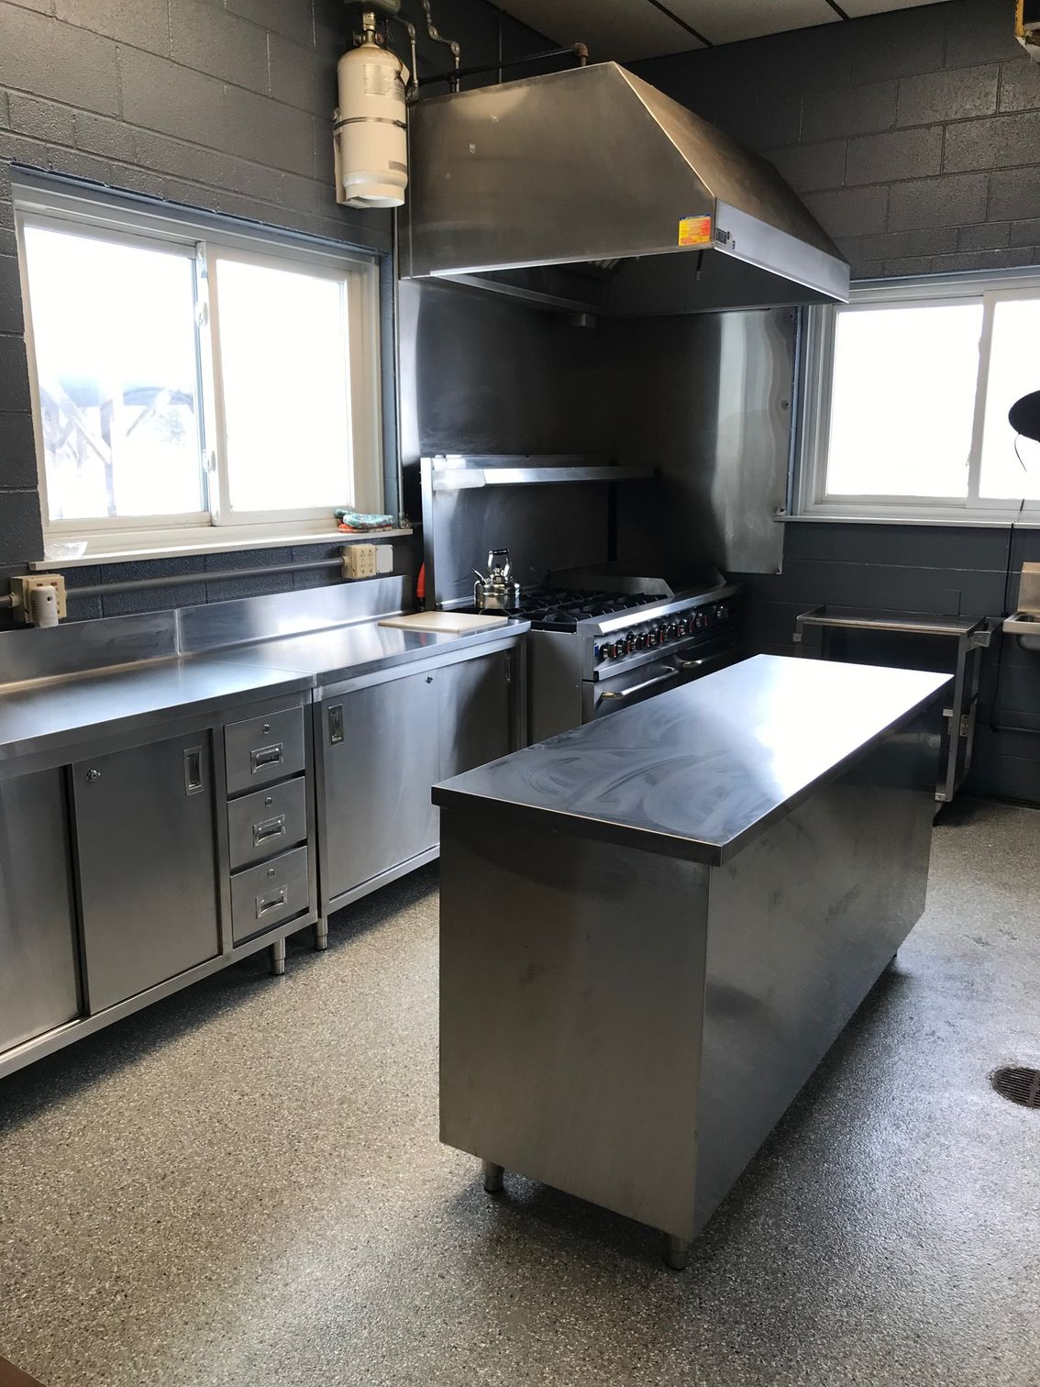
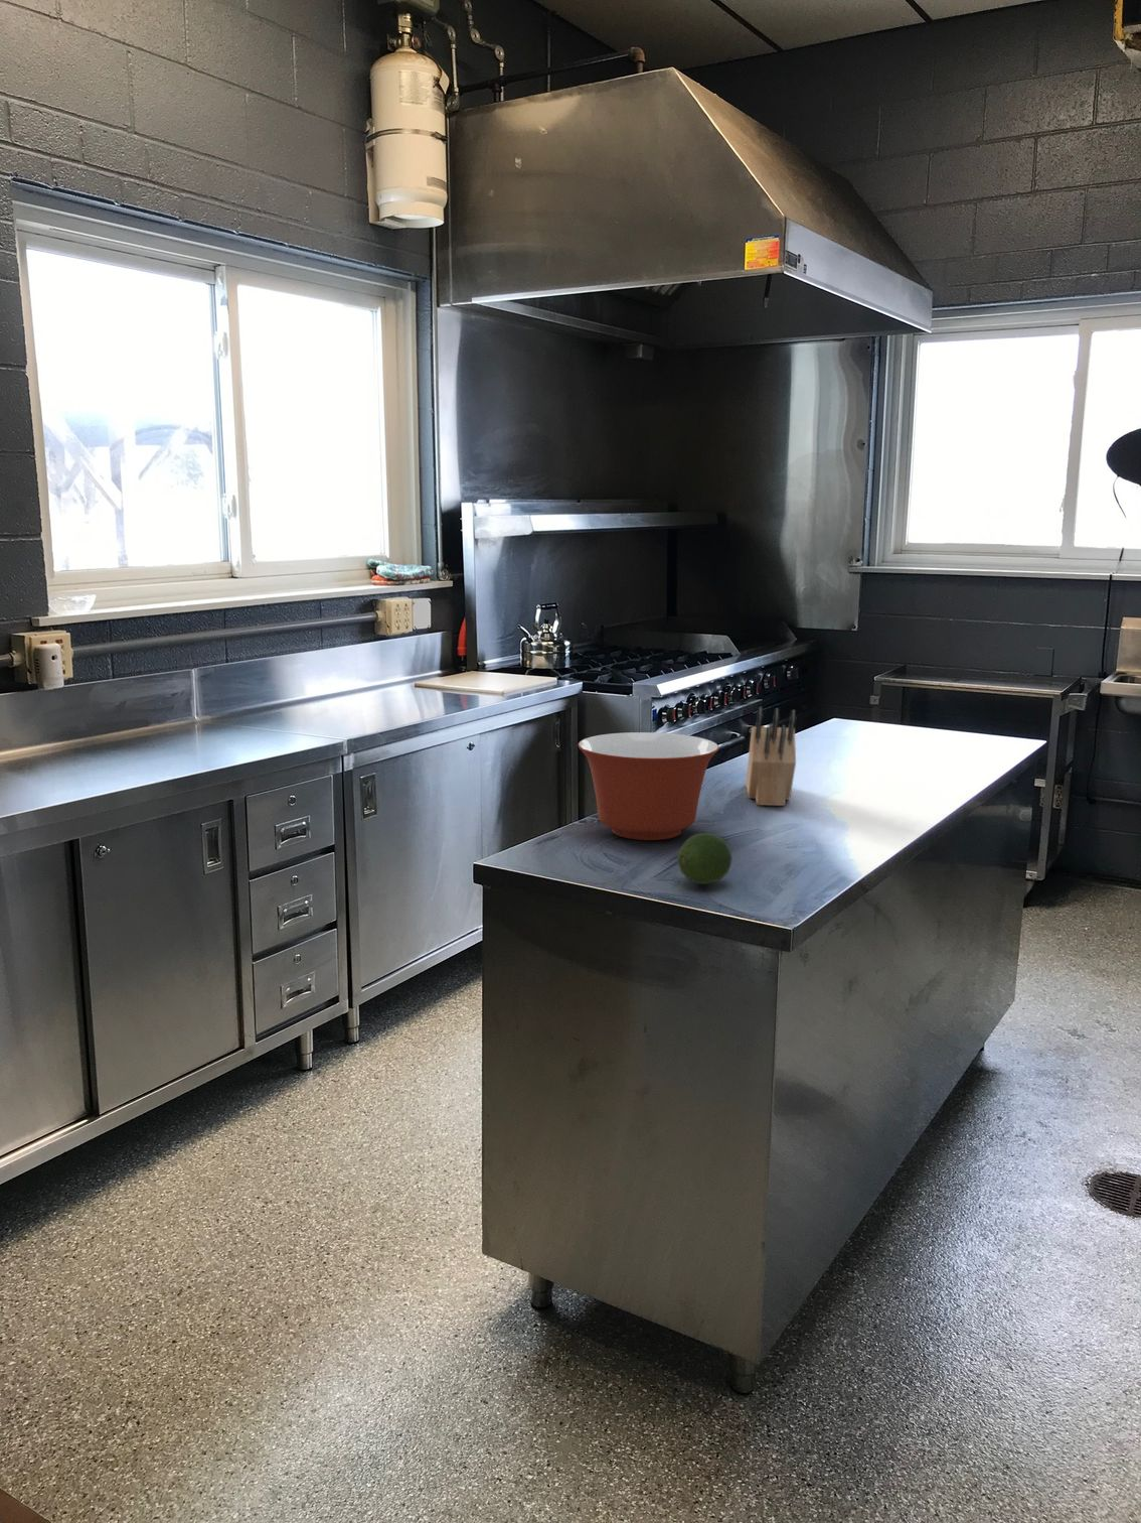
+ knife block (771, 750)
+ fruit (705, 859)
+ mixing bowl (647, 788)
